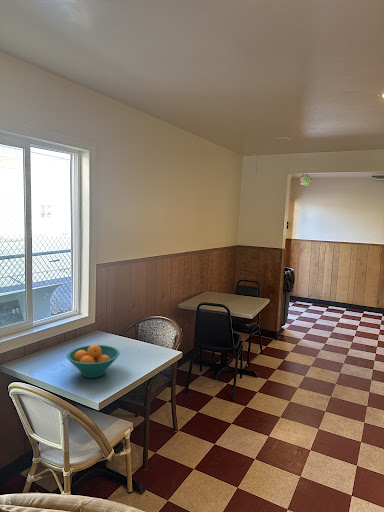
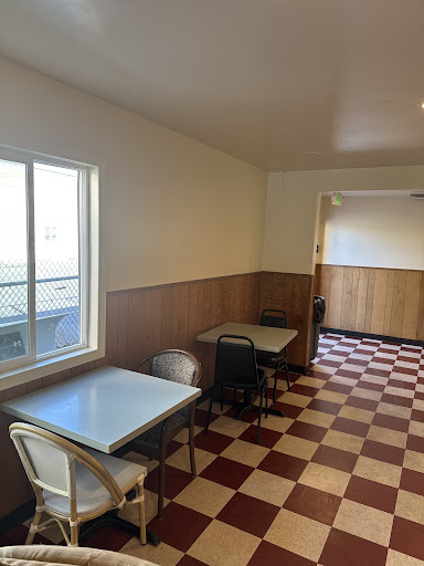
- fruit bowl (93, 358)
